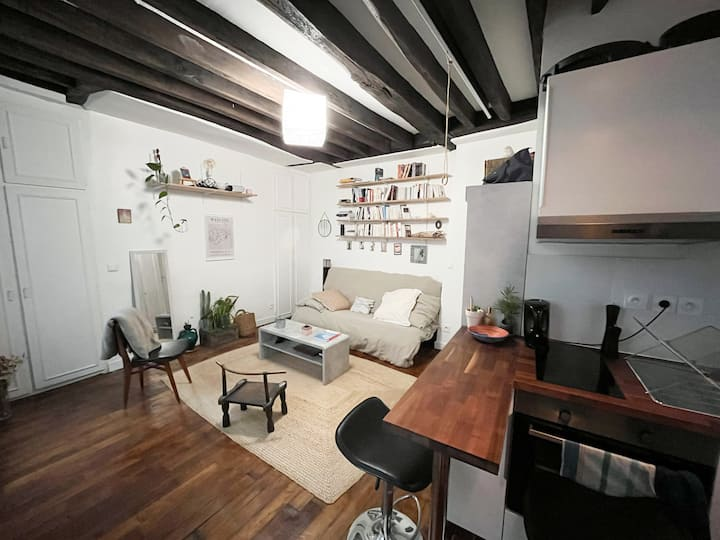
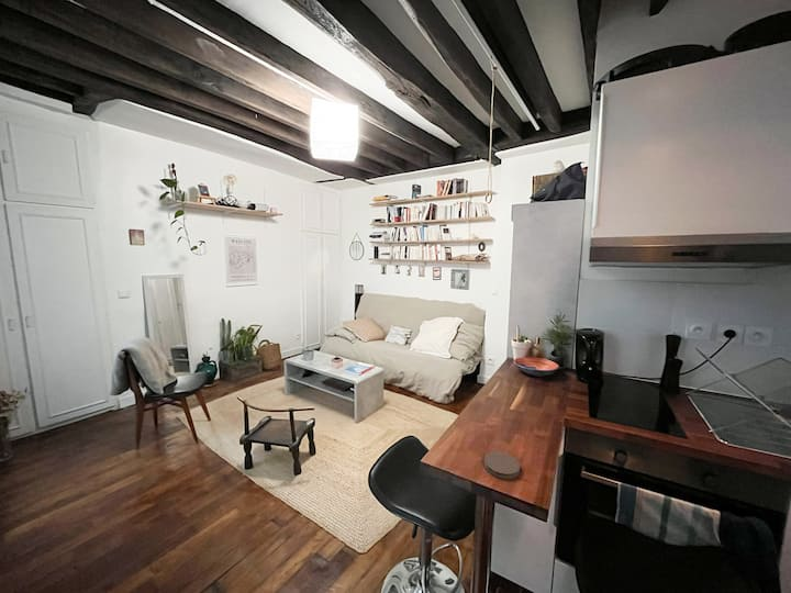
+ coaster (501, 463)
